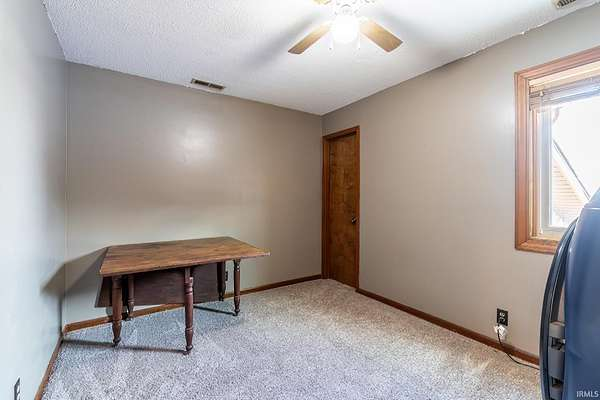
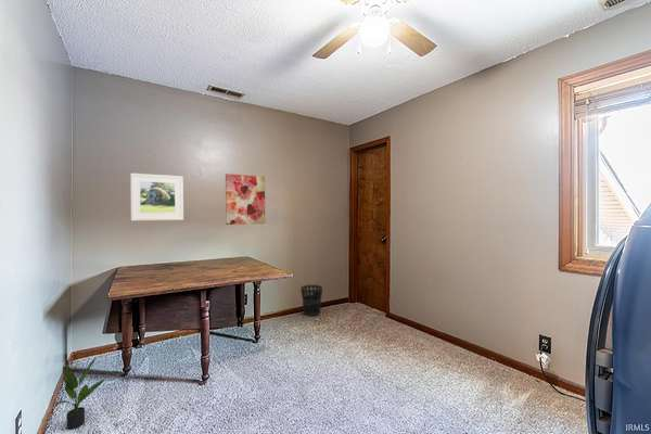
+ potted plant (81, 390)
+ wall art (245, 200)
+ wastebasket (311, 299)
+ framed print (157, 197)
